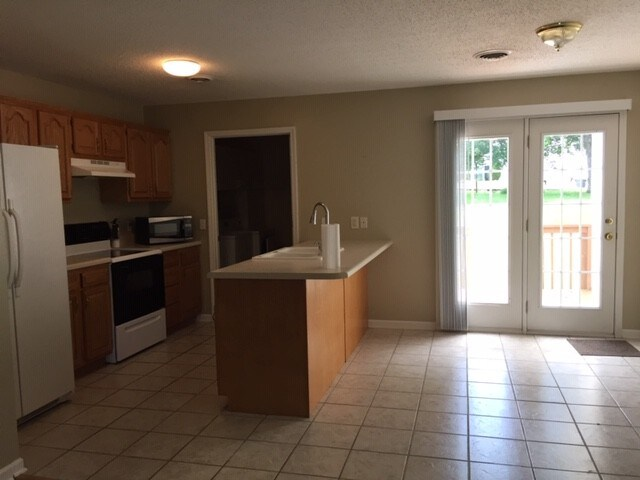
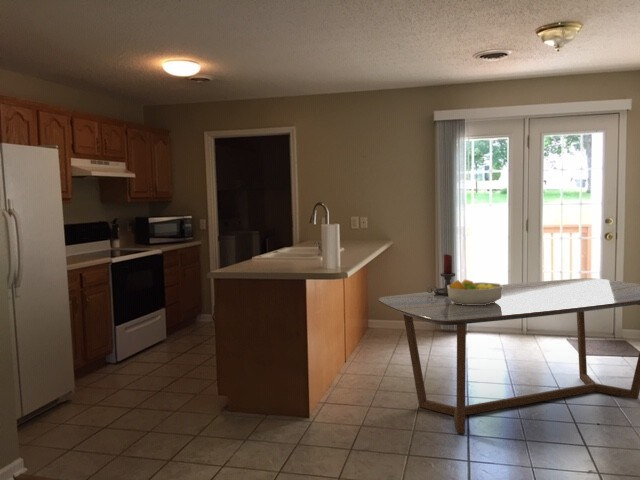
+ fruit bowl (474, 290)
+ dining table (529, 317)
+ candle holder (444, 273)
